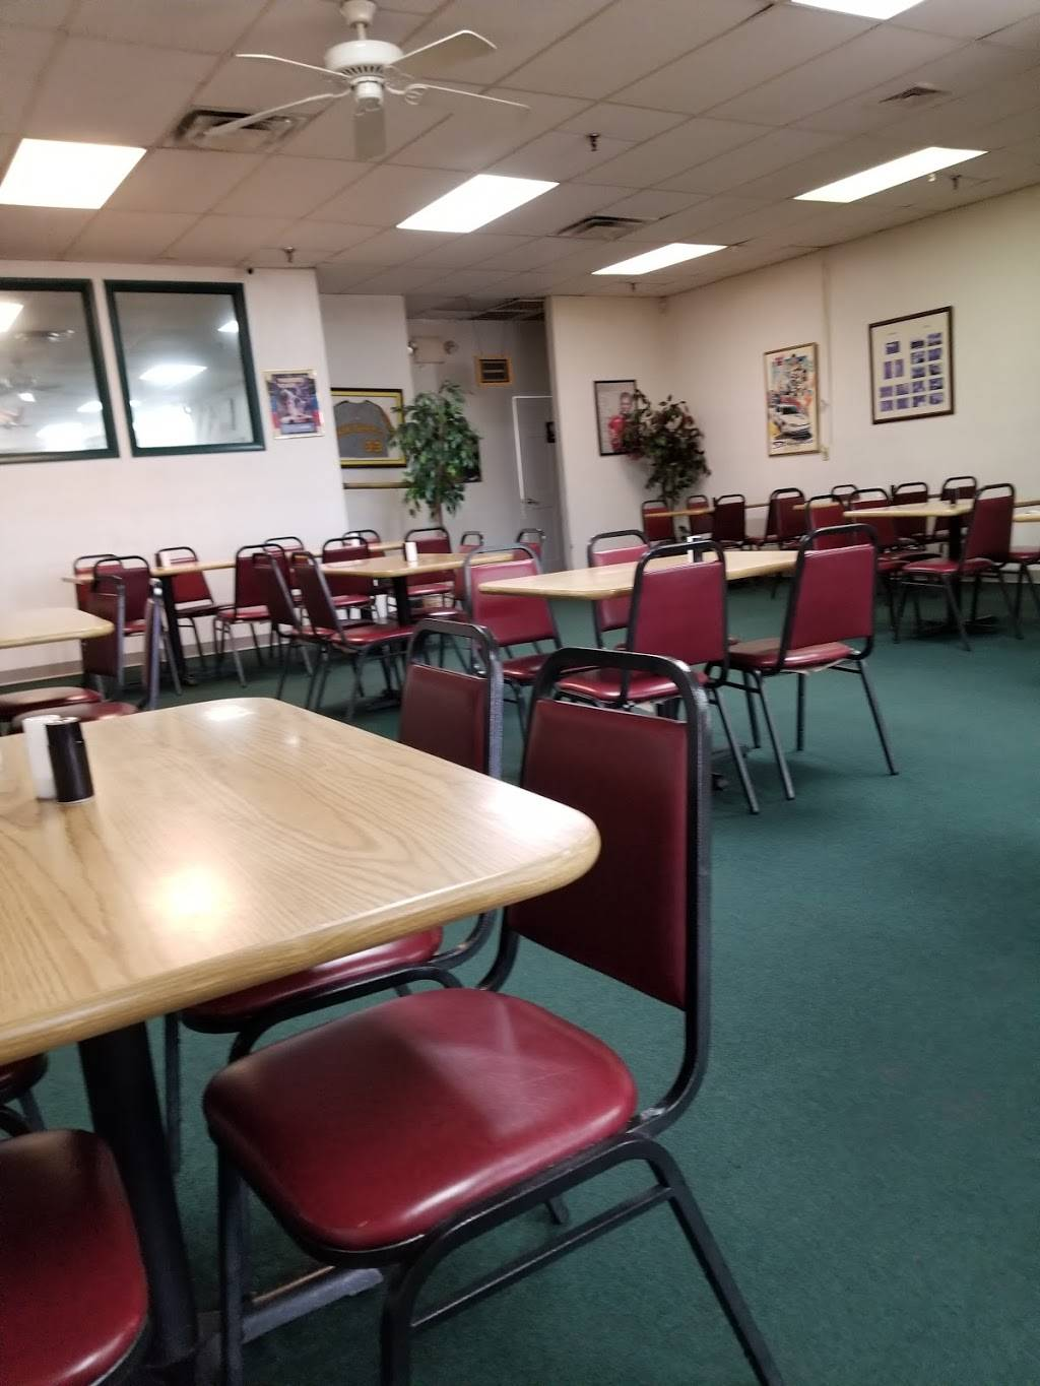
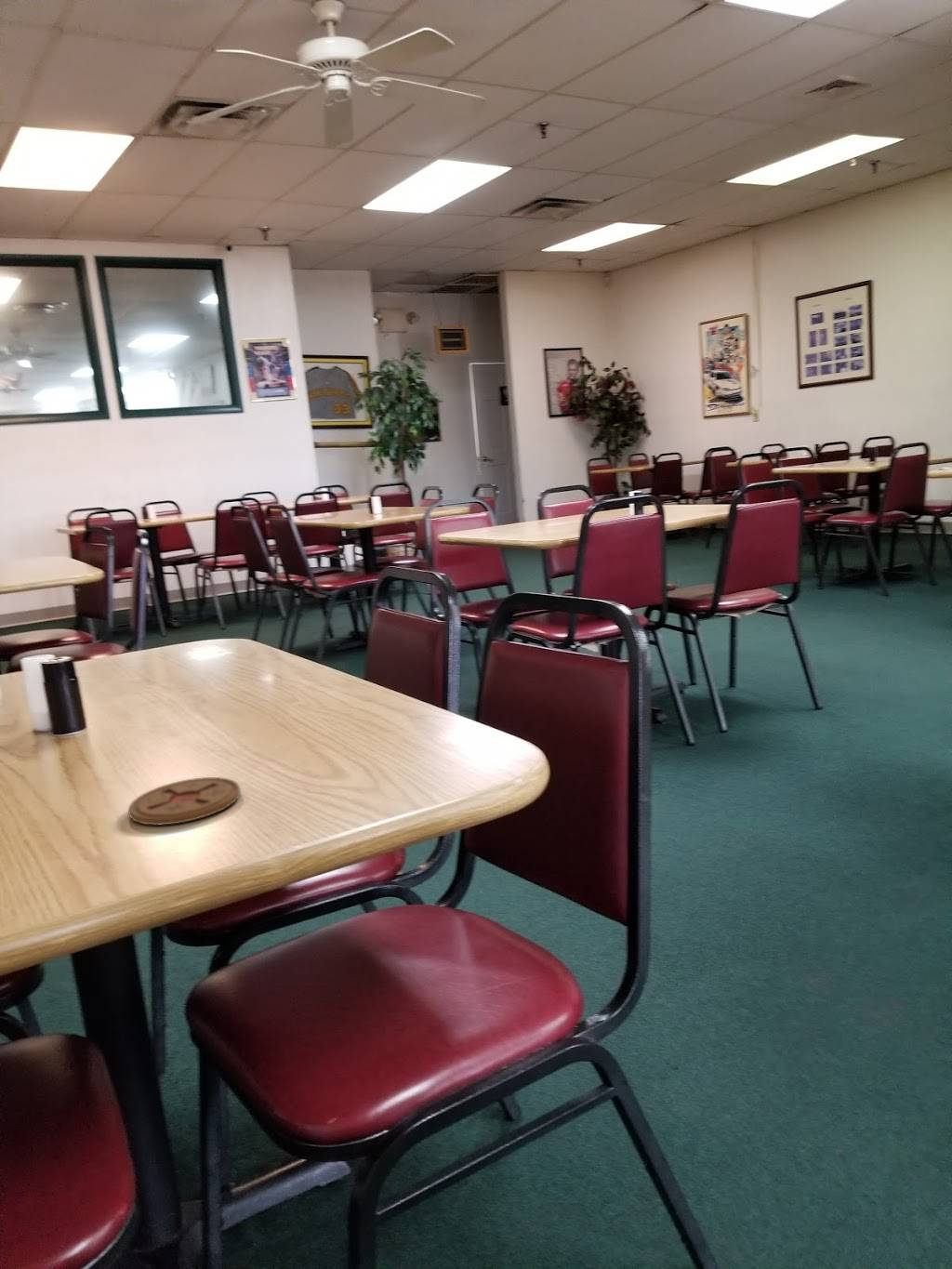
+ coaster (185, 800)
